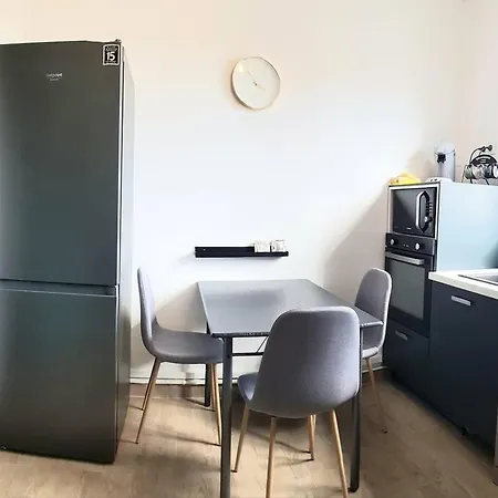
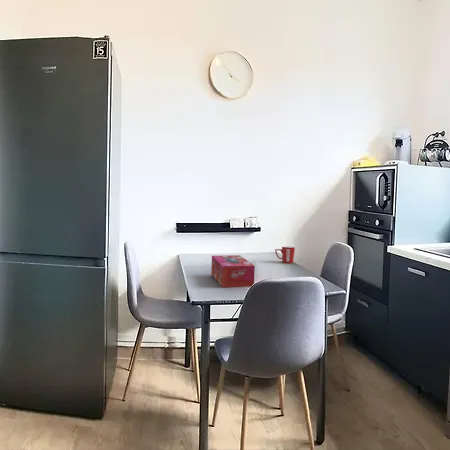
+ tissue box (231, 270)
+ mug (284, 254)
